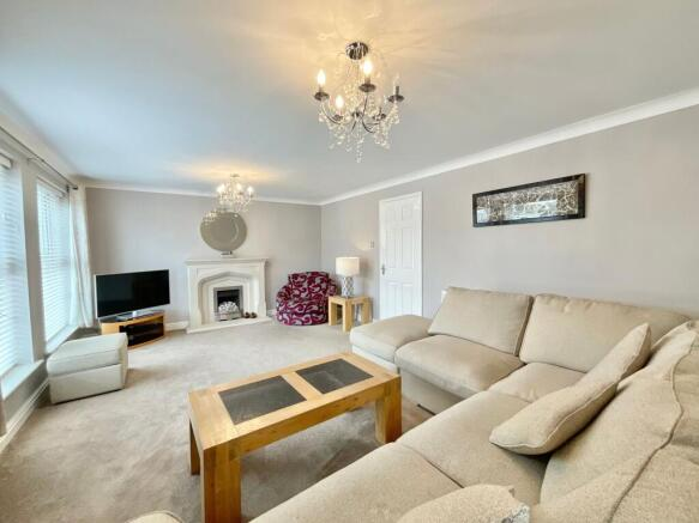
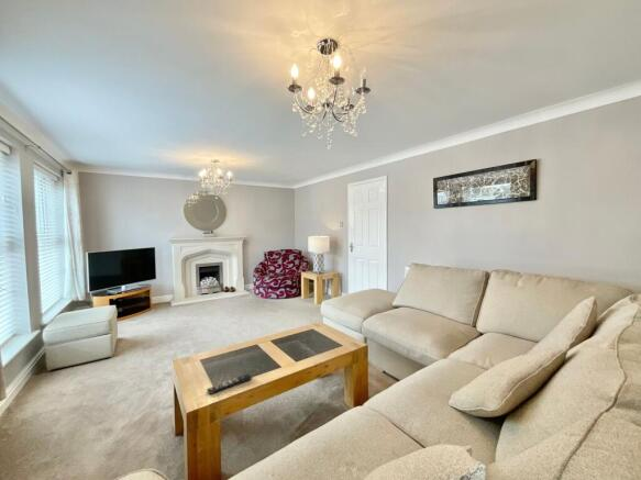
+ remote control (230, 383)
